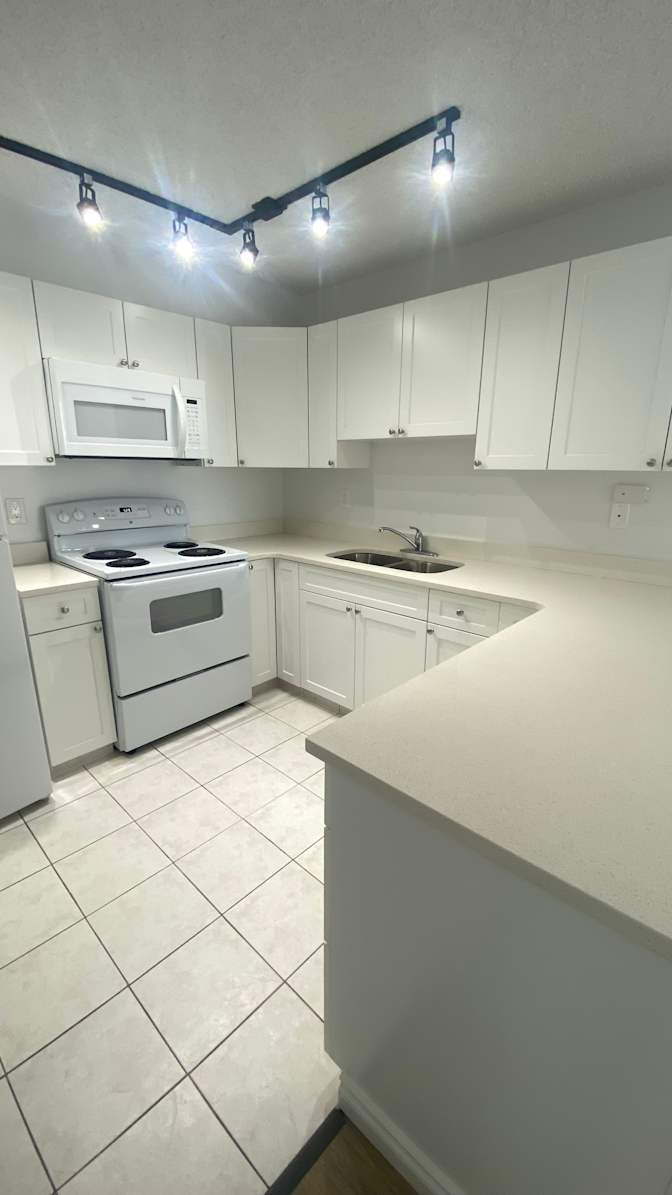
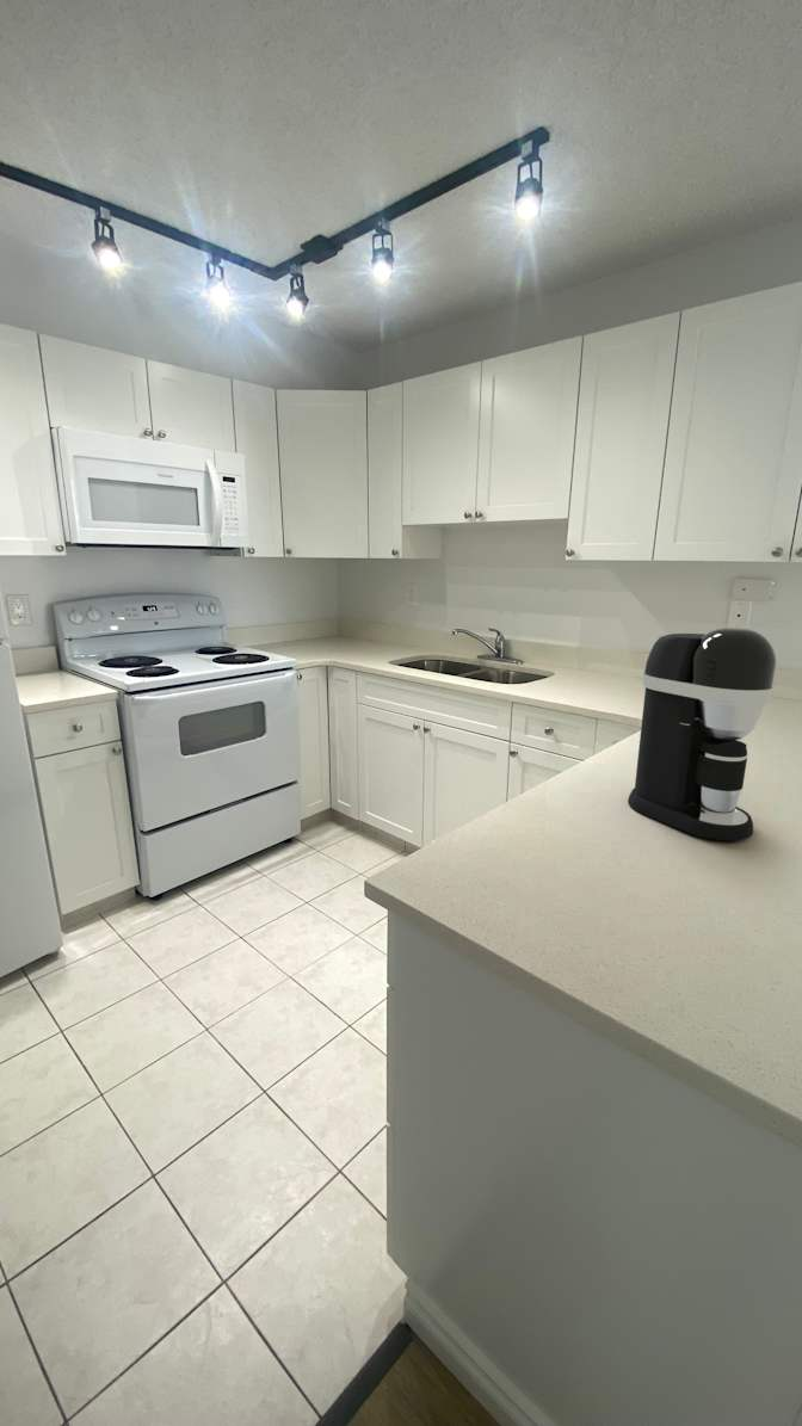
+ coffee maker (698, 724)
